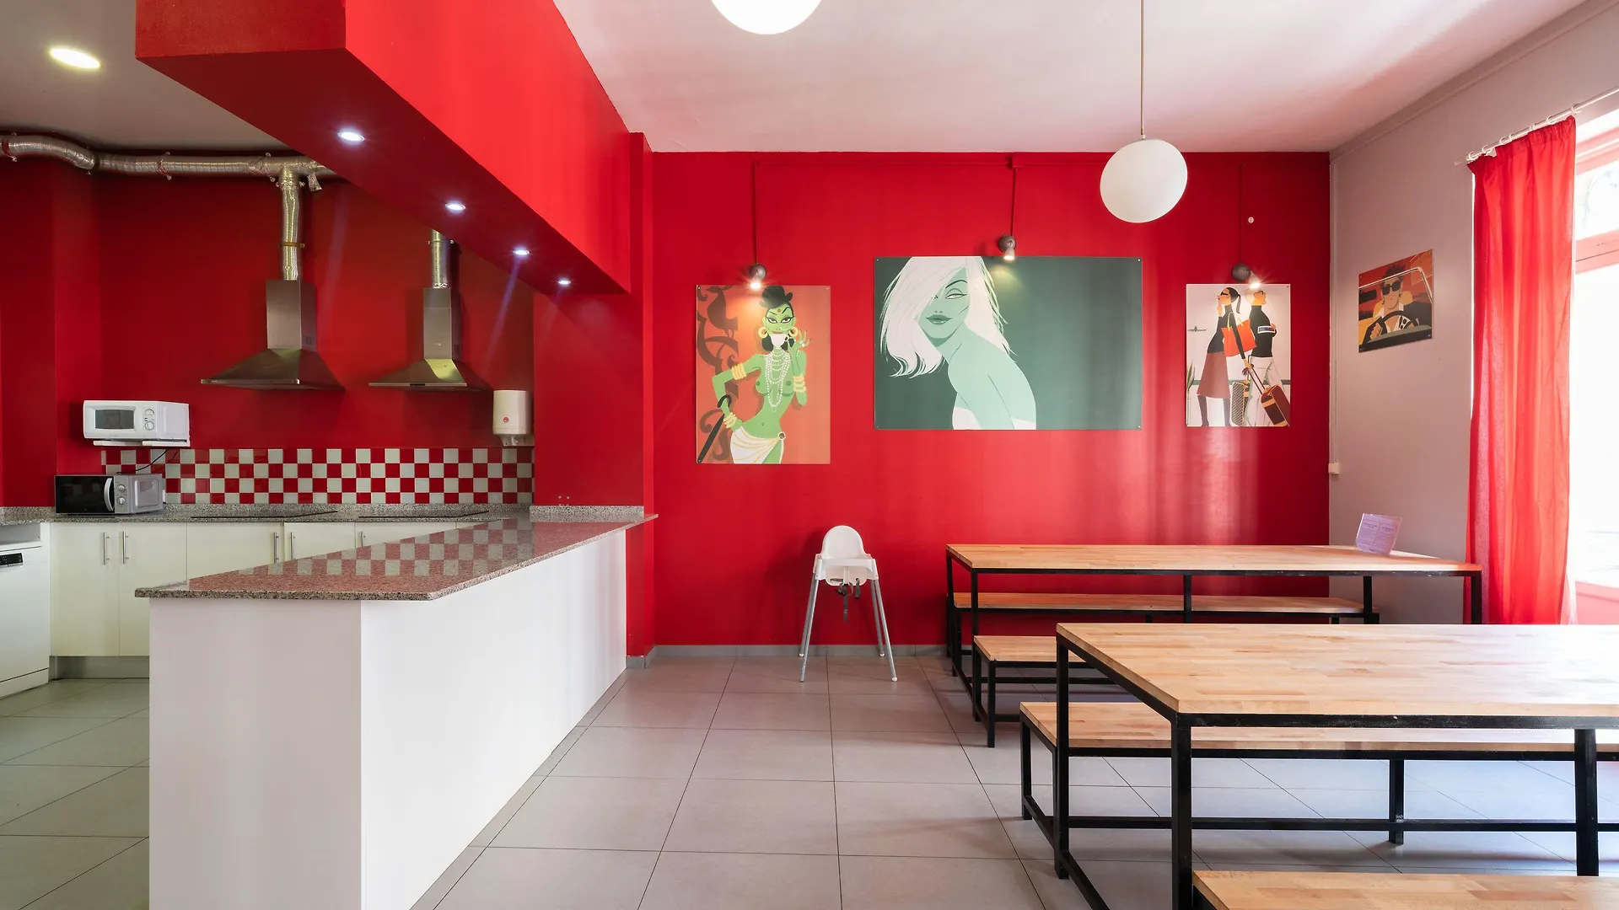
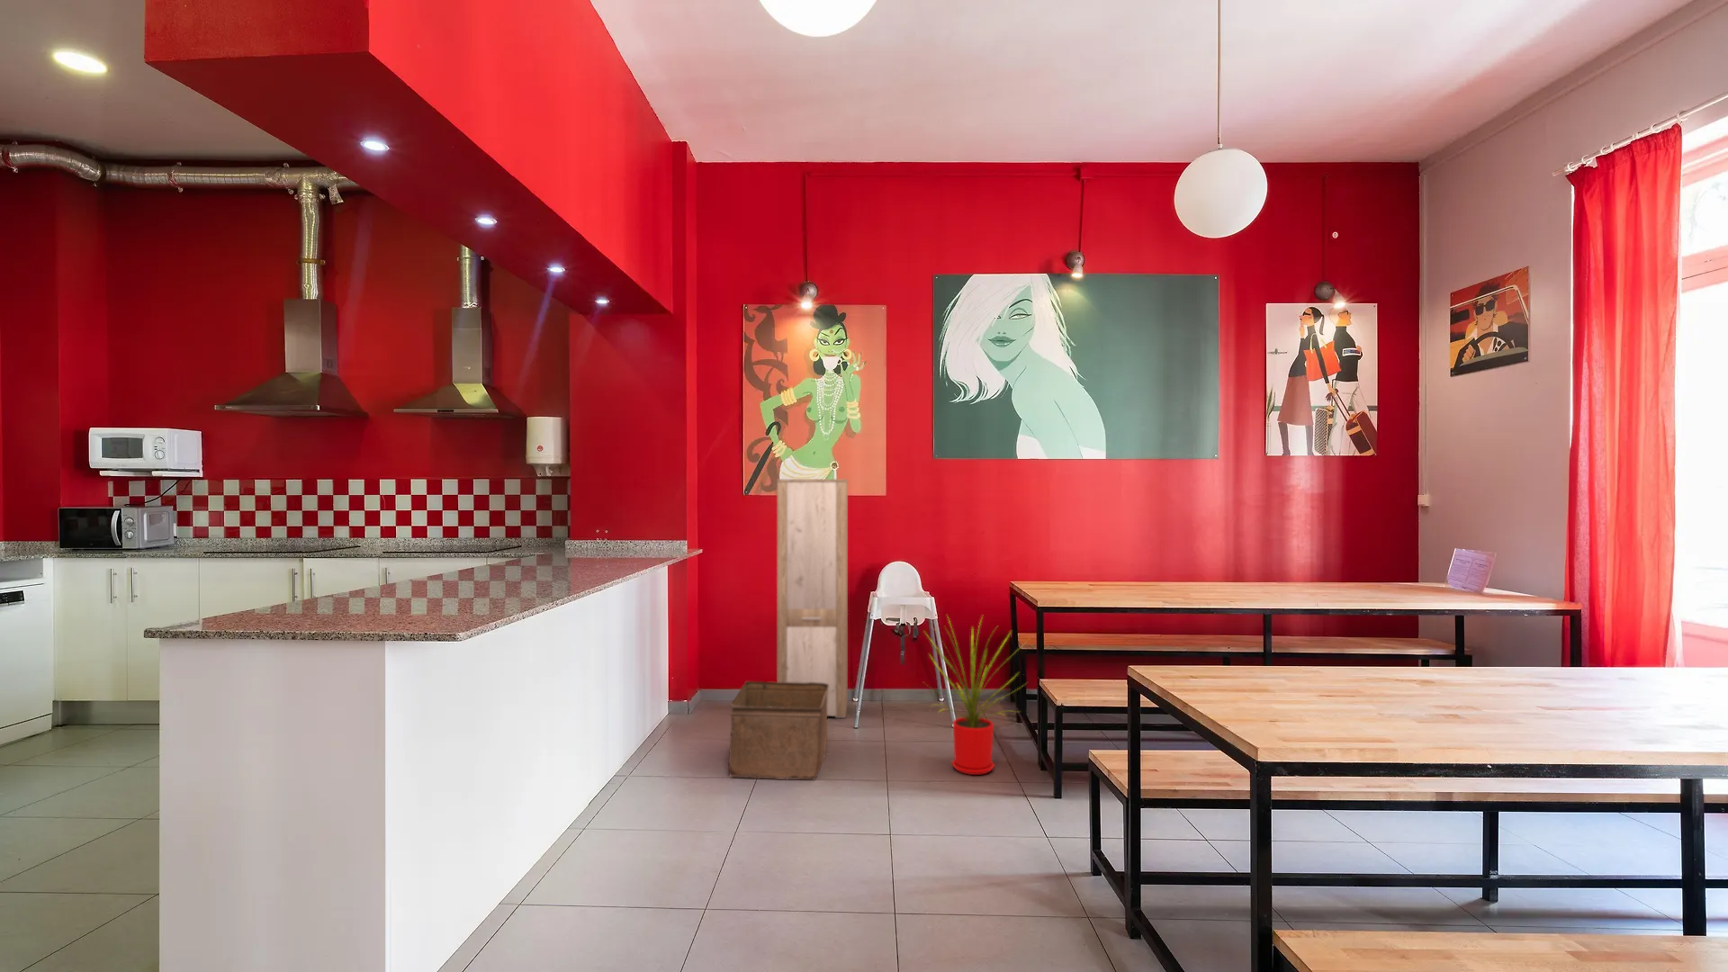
+ house plant (974, 694)
+ storage bin (780, 728)
+ cabinet (813, 595)
